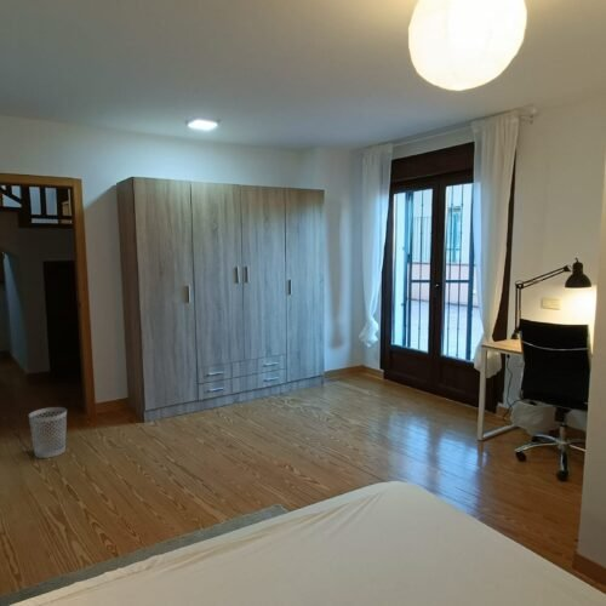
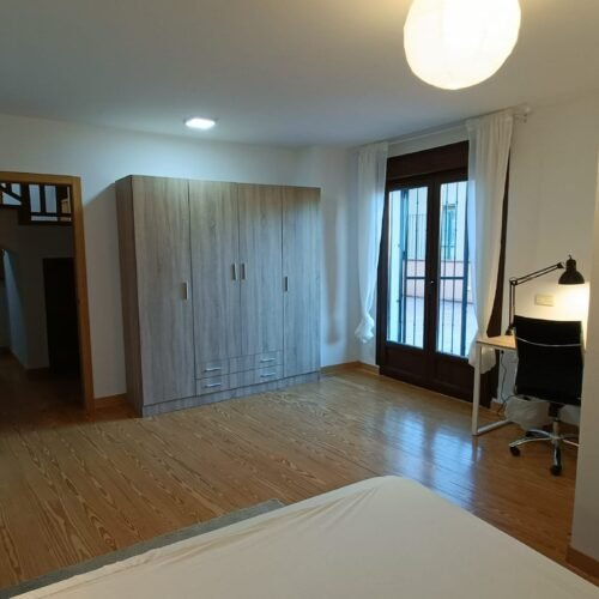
- wastebasket (48, 431)
